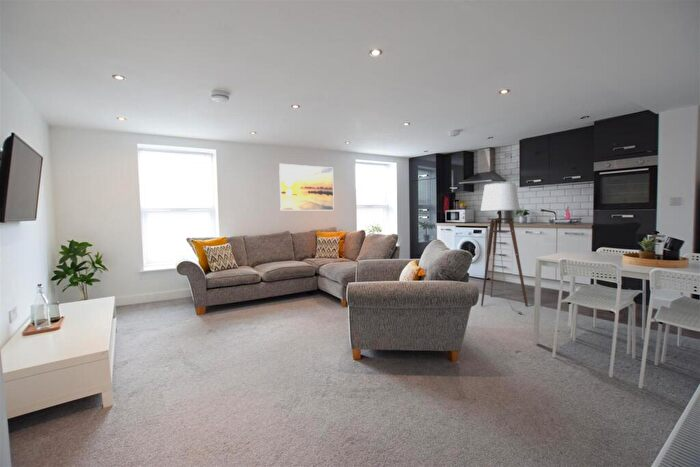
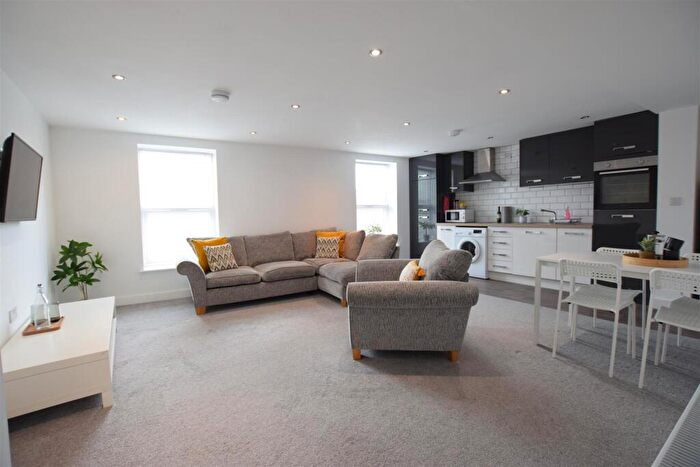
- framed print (307, 188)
- floor lamp (500, 244)
